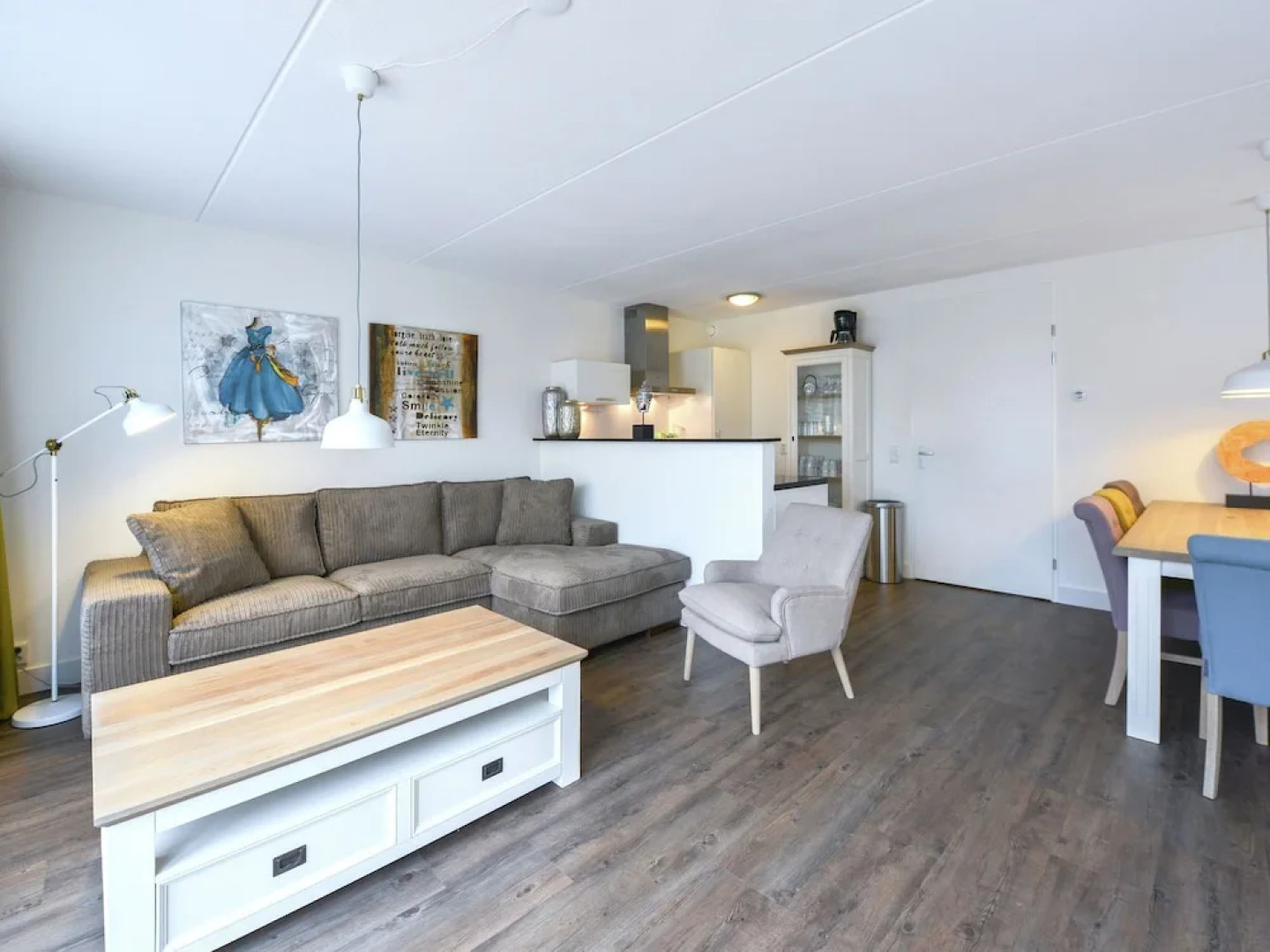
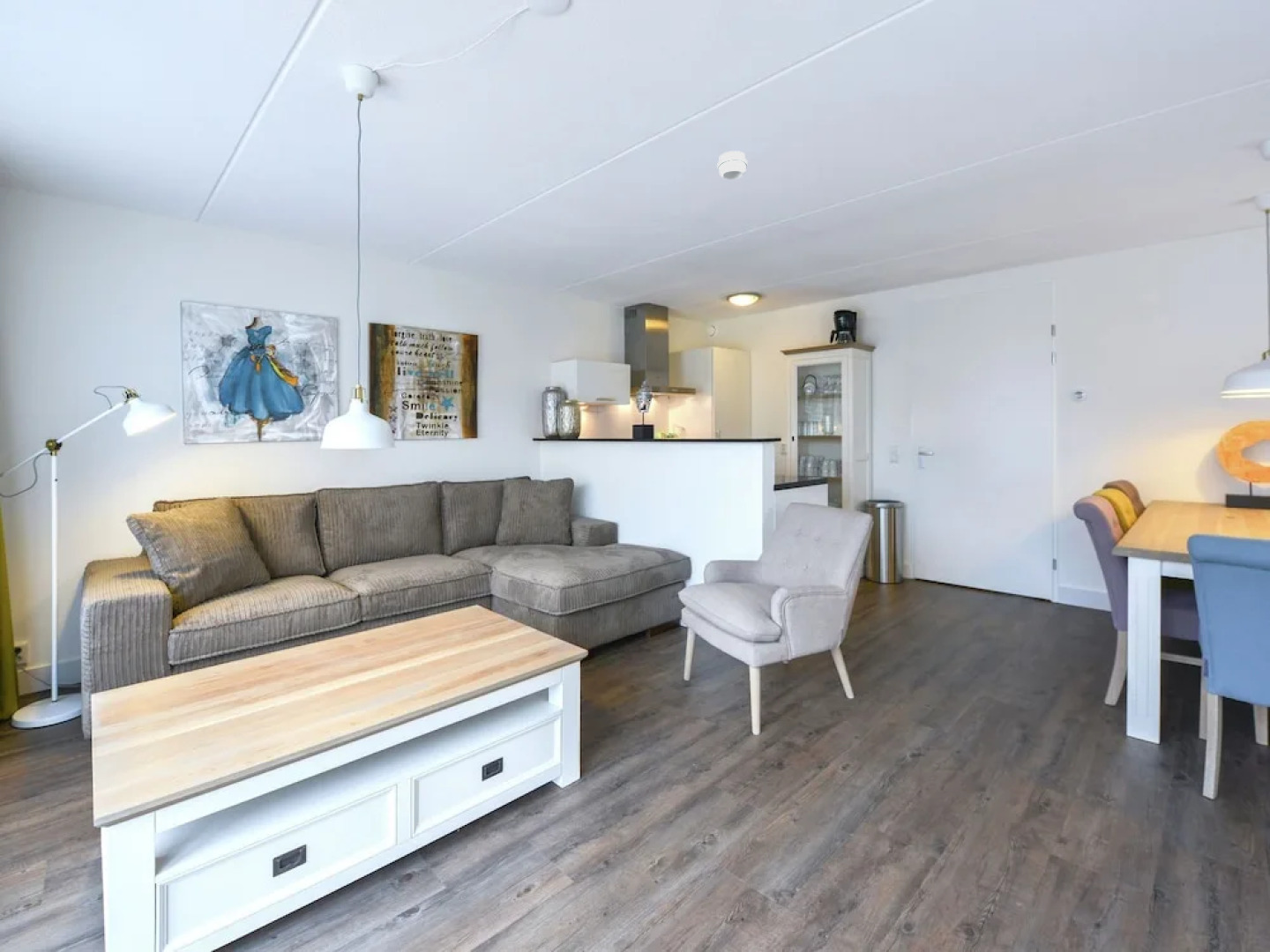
+ smoke detector (732, 166)
